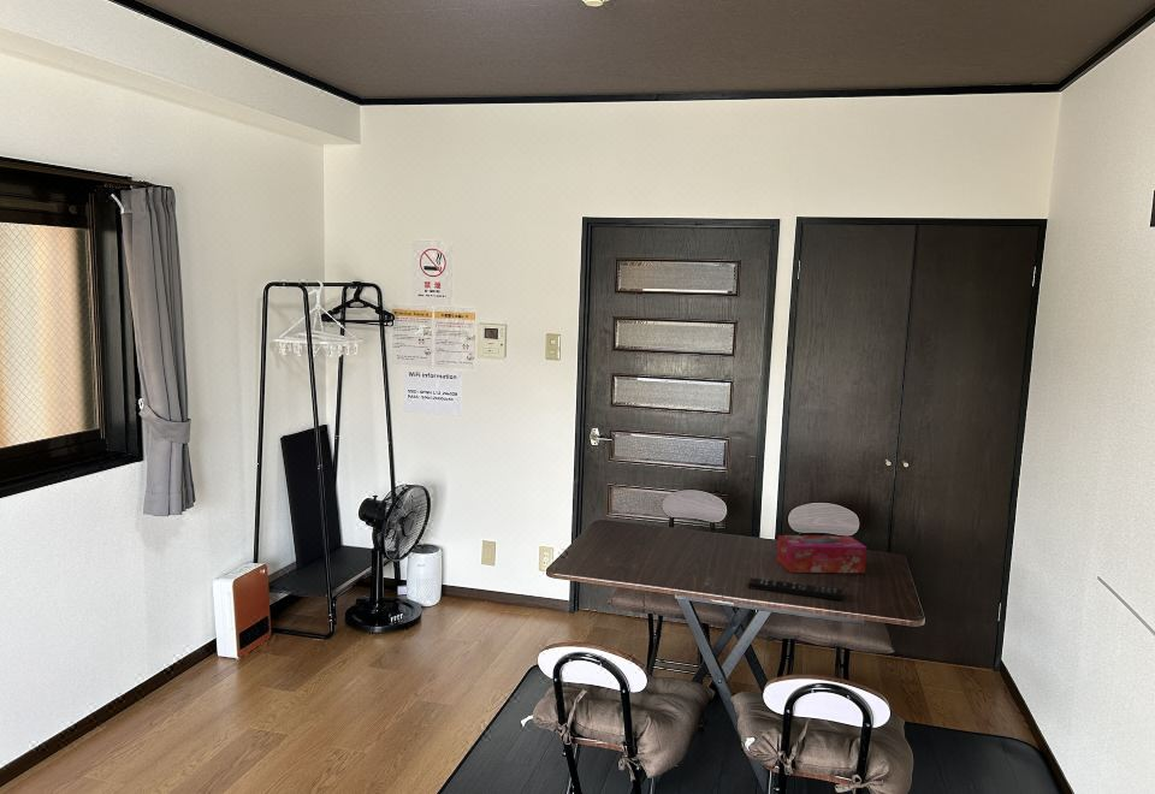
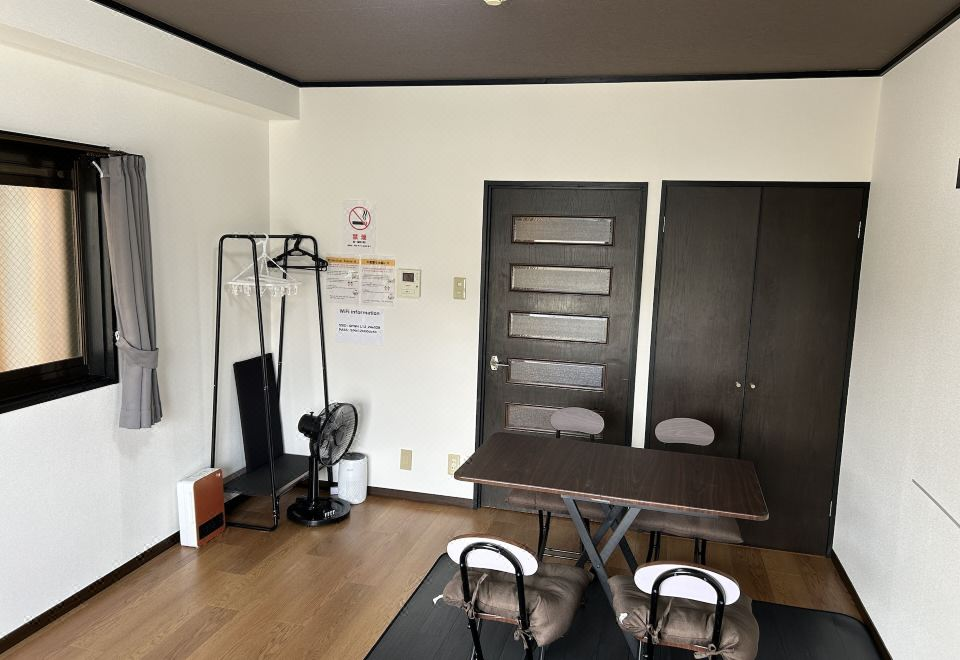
- tissue box (821, 553)
- remote control (794, 587)
